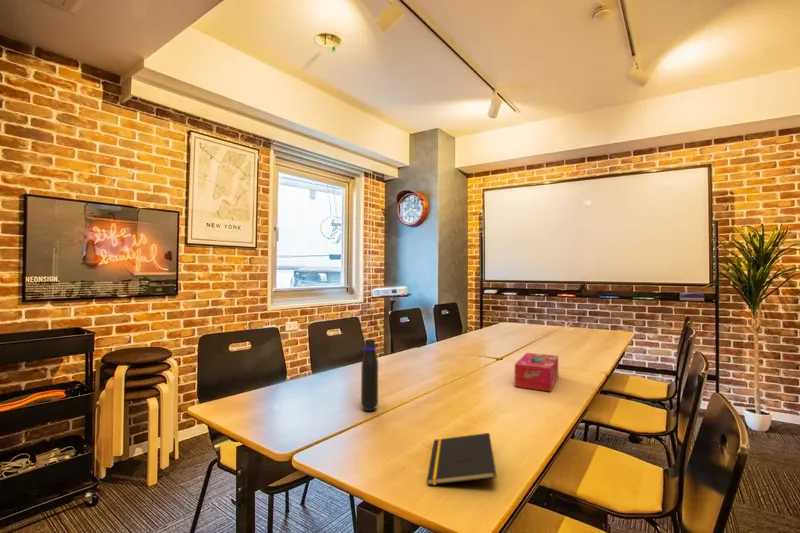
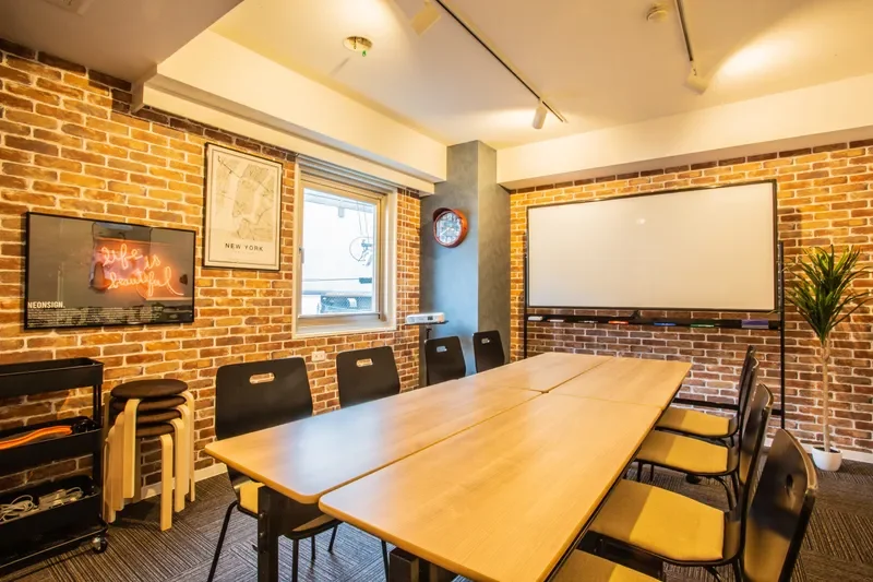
- water bottle (369, 374)
- notepad (461, 456)
- tissue box (537, 370)
